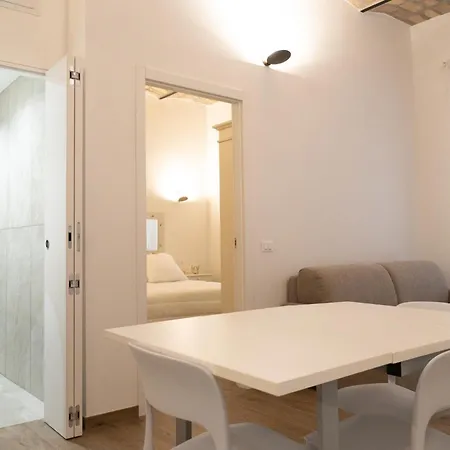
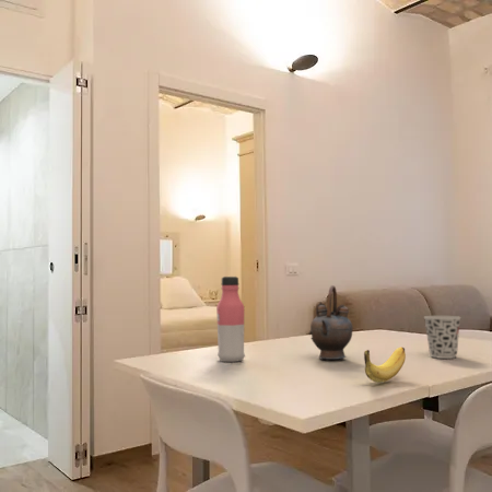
+ water bottle (230, 318)
+ cup (442, 337)
+ banana (385, 363)
+ teapot (329, 321)
